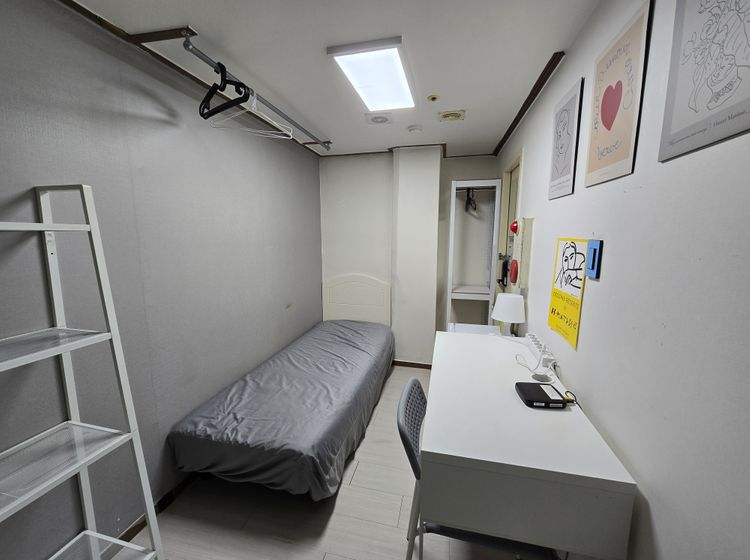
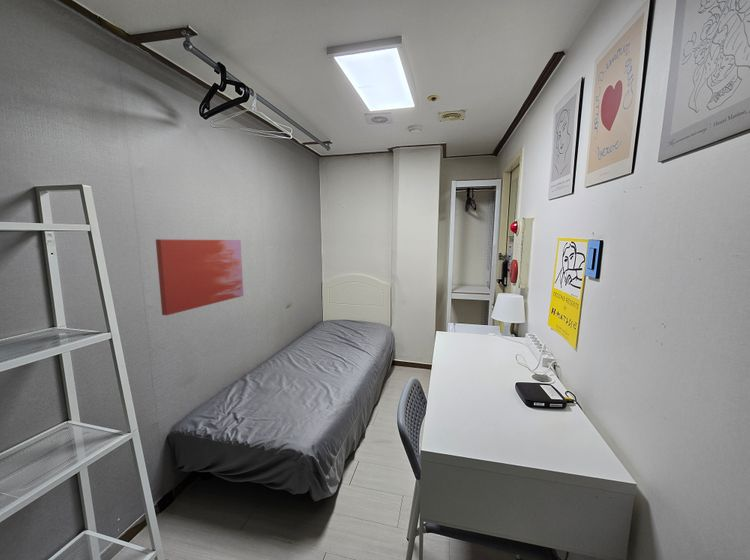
+ wall art (206, 272)
